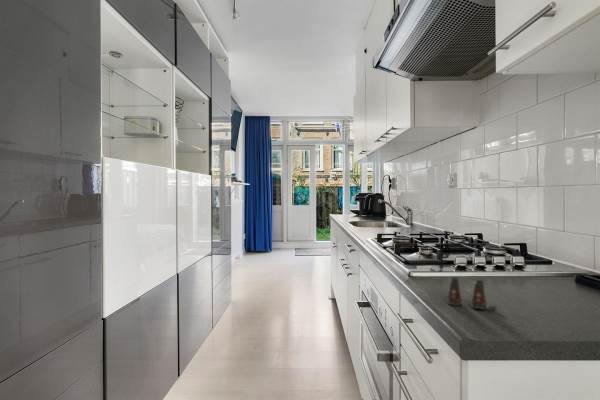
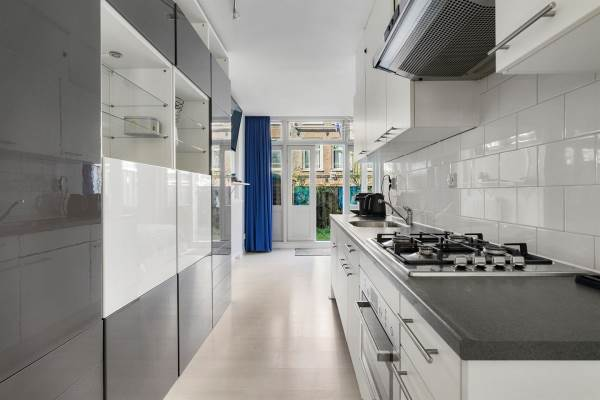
- salt shaker (473, 292)
